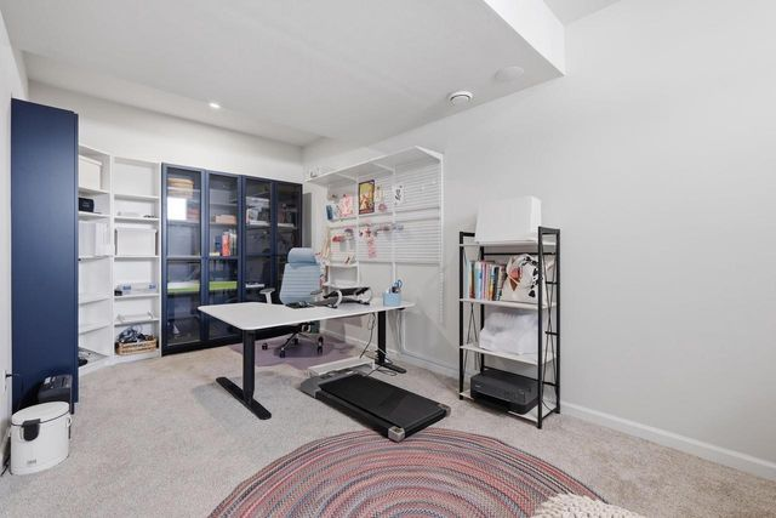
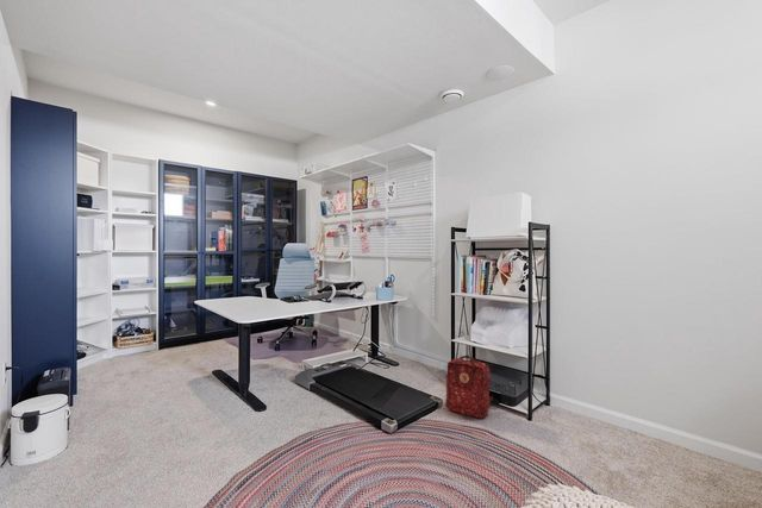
+ backpack (467, 381)
